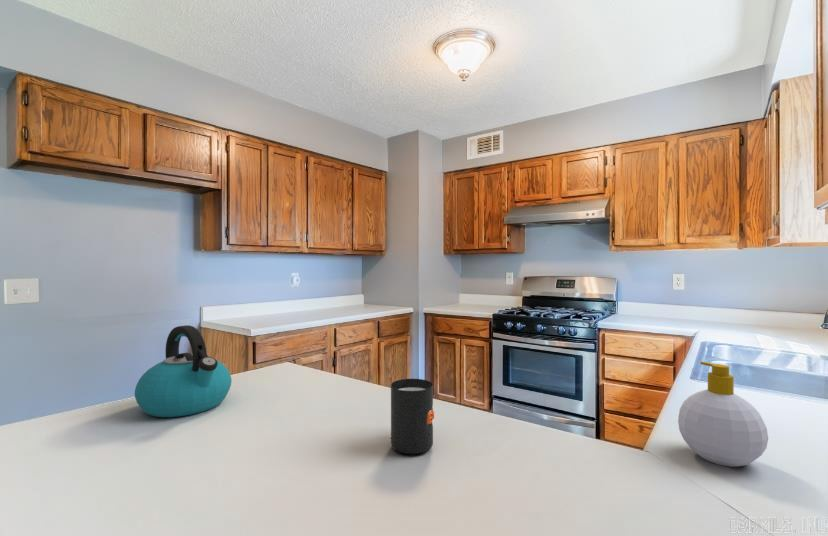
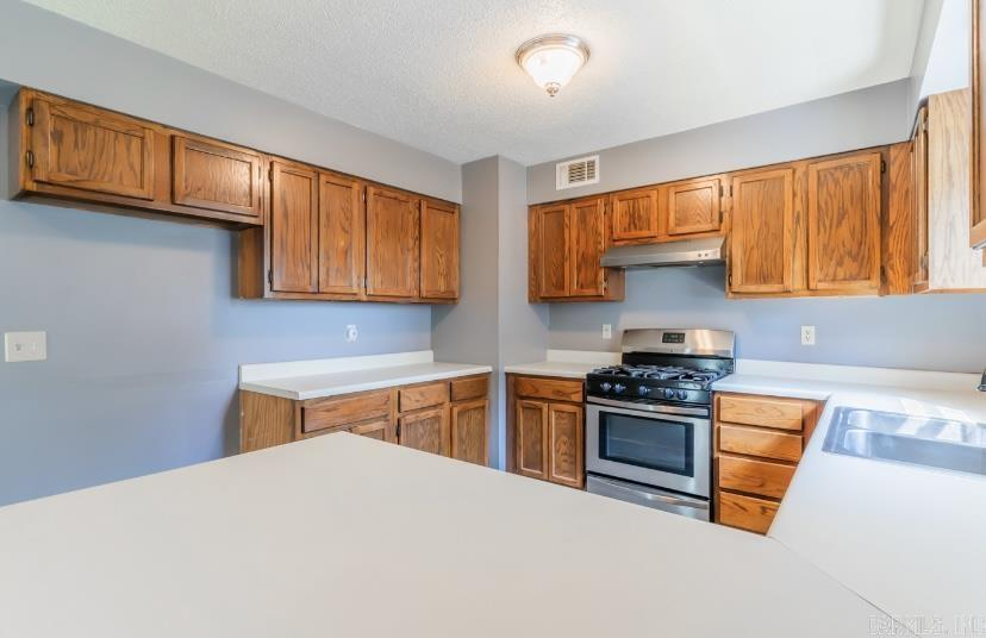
- mug (414, 412)
- soap bottle (720, 411)
- kettle (188, 366)
